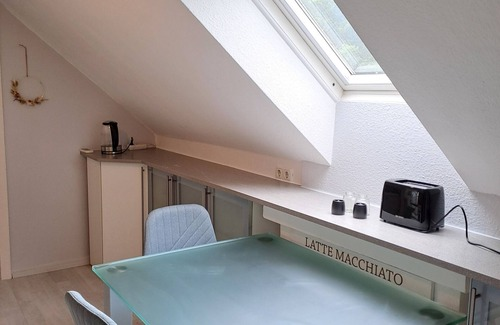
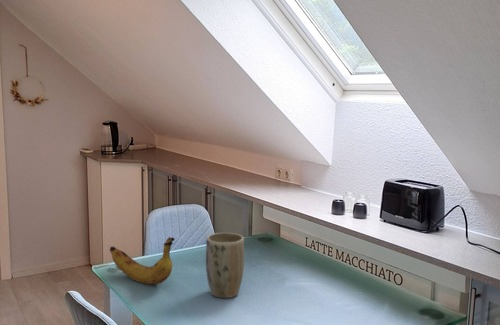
+ plant pot (225, 265)
+ banana (138, 263)
